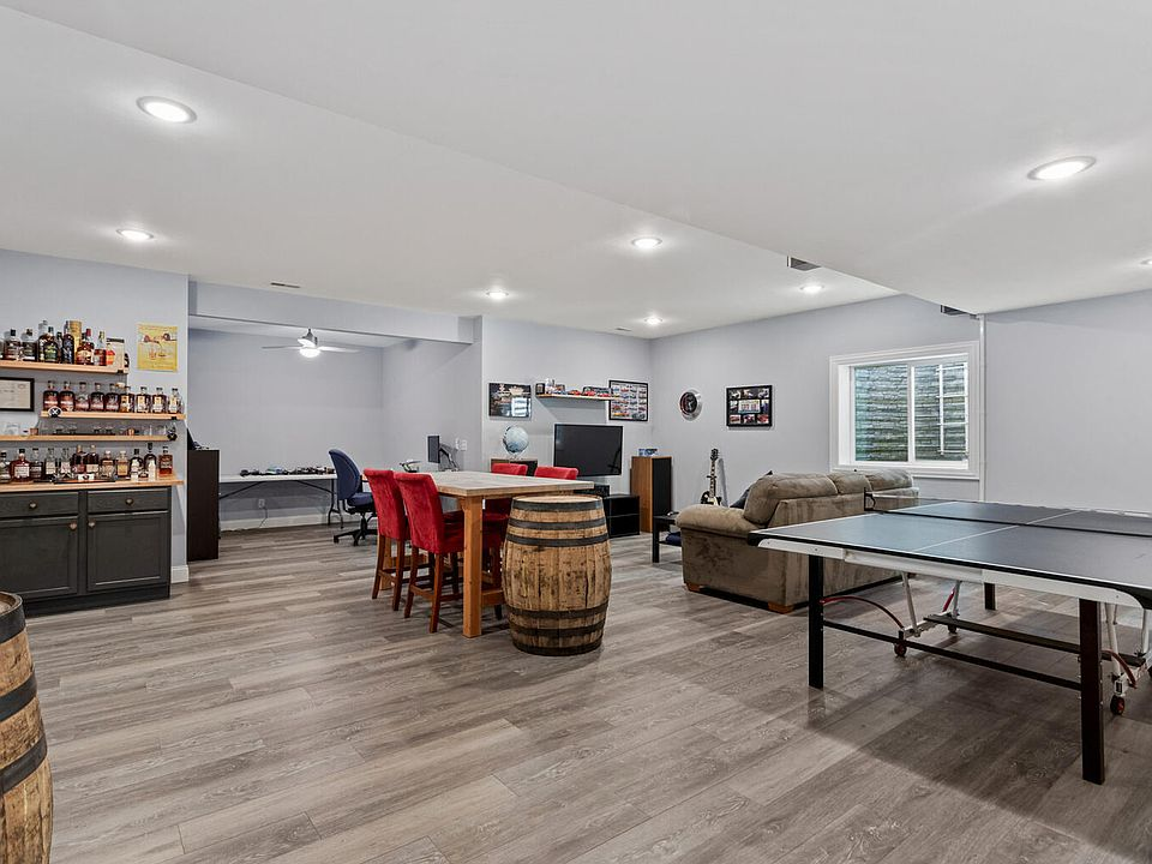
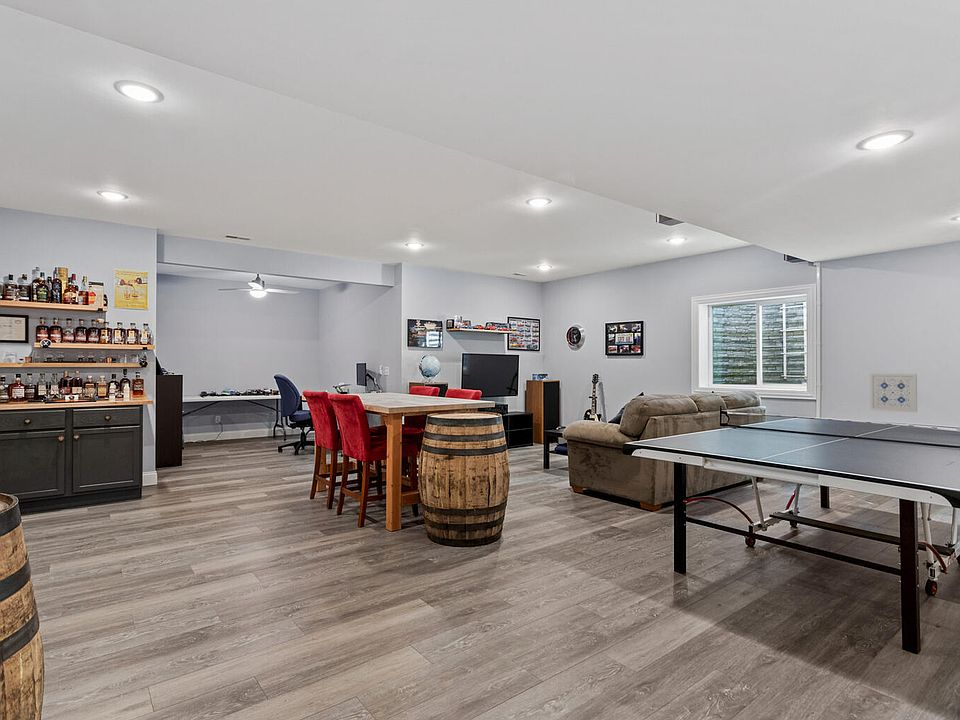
+ wall art (893, 392)
